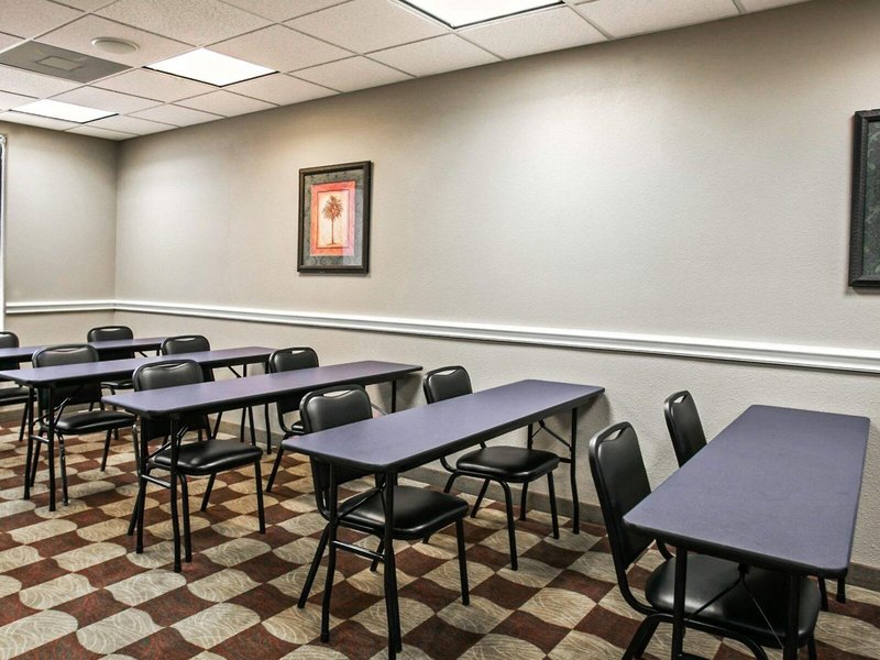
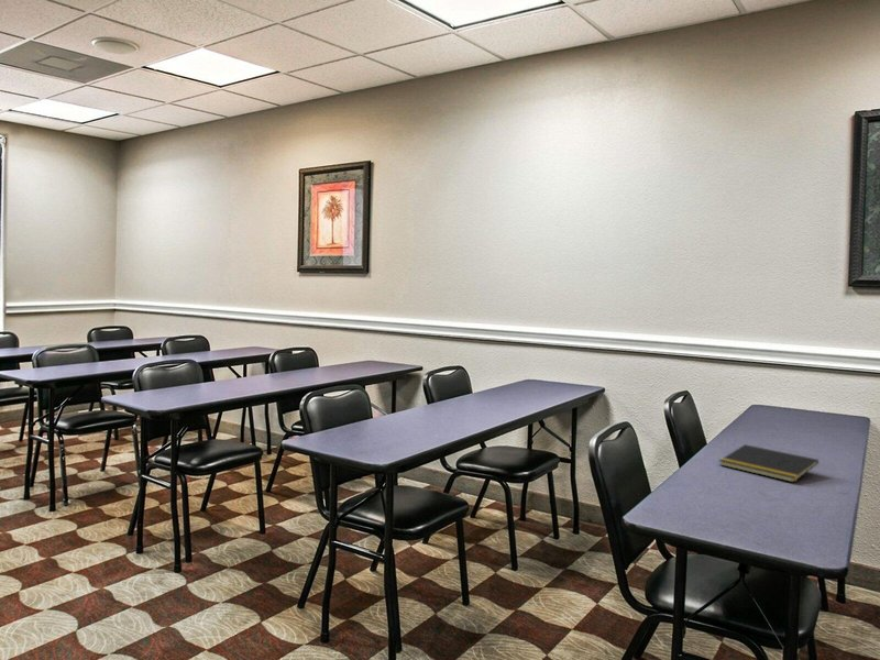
+ notepad (767, 462)
